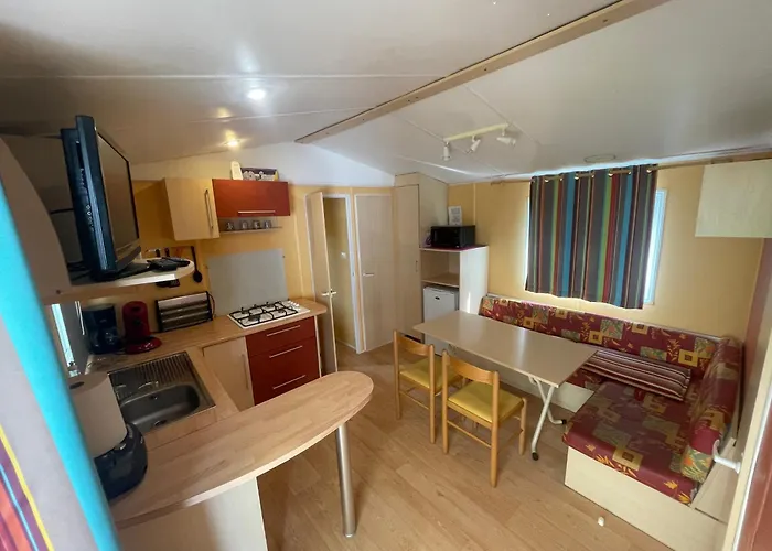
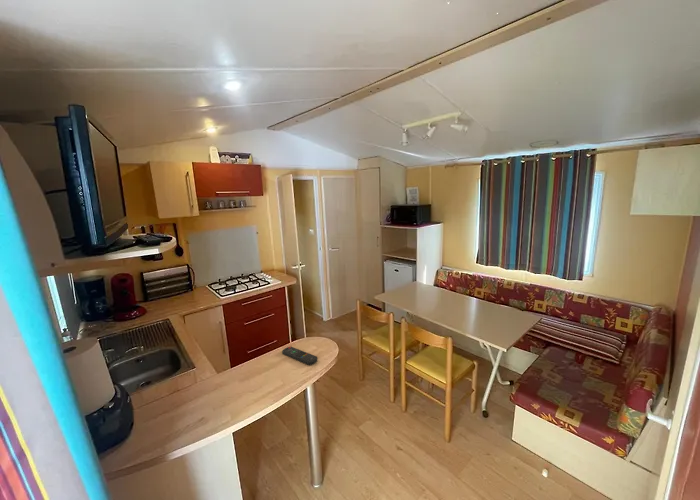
+ remote control (299, 355)
